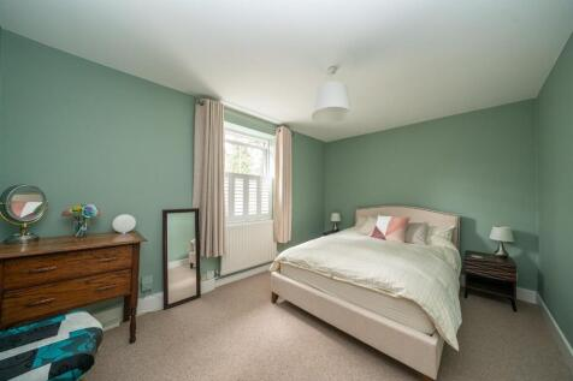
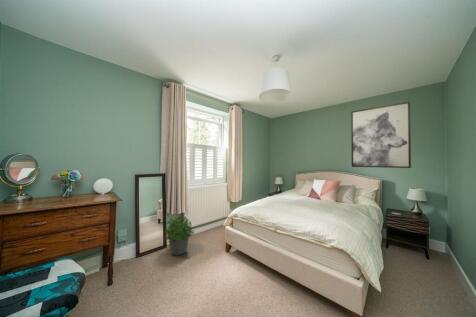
+ potted plant (179, 234)
+ wall art (378, 137)
